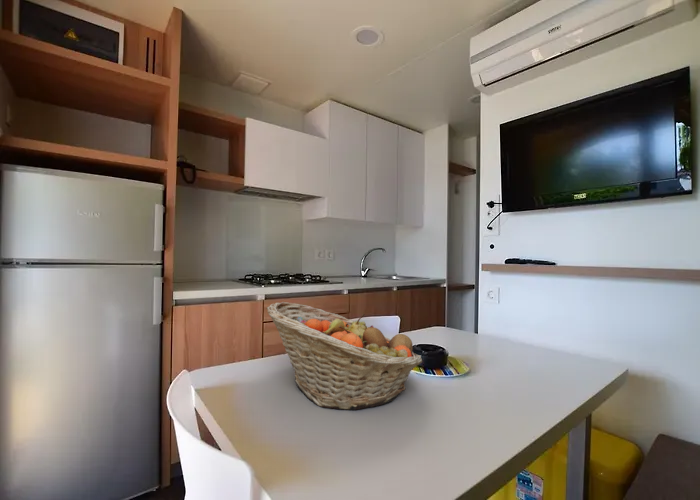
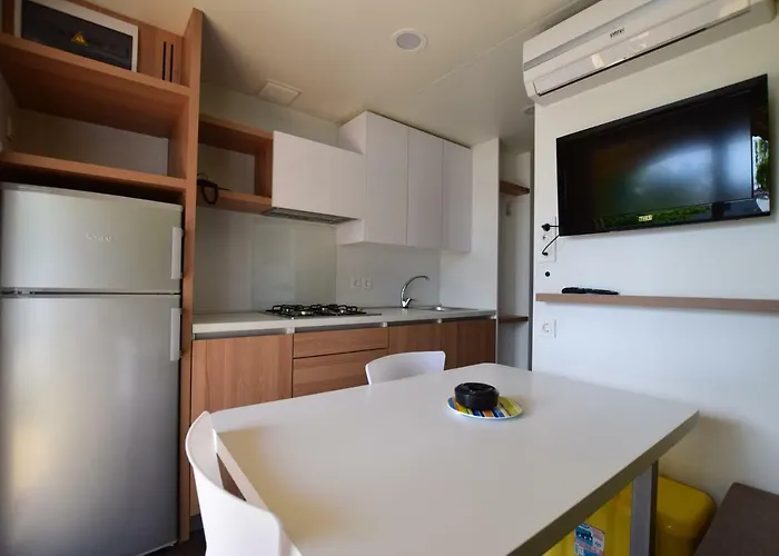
- fruit basket (340, 343)
